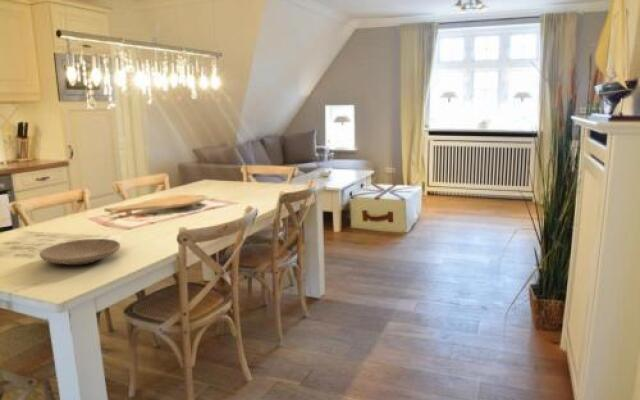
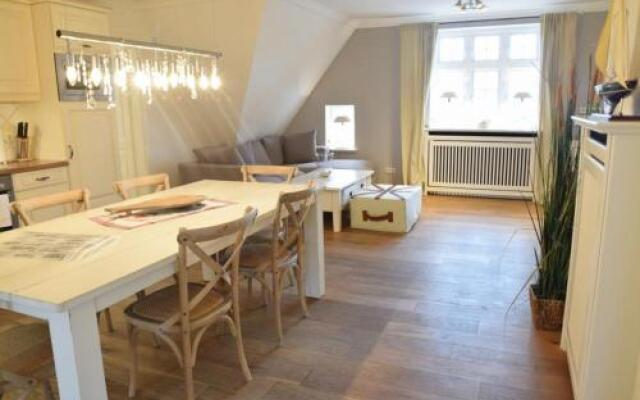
- plate (81, 253)
